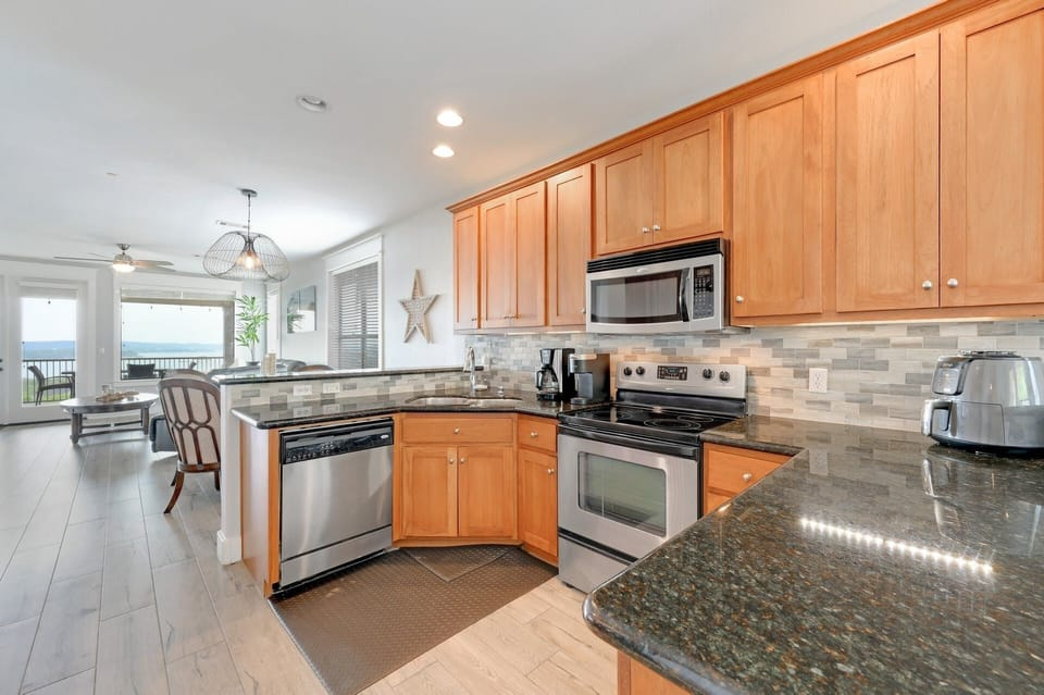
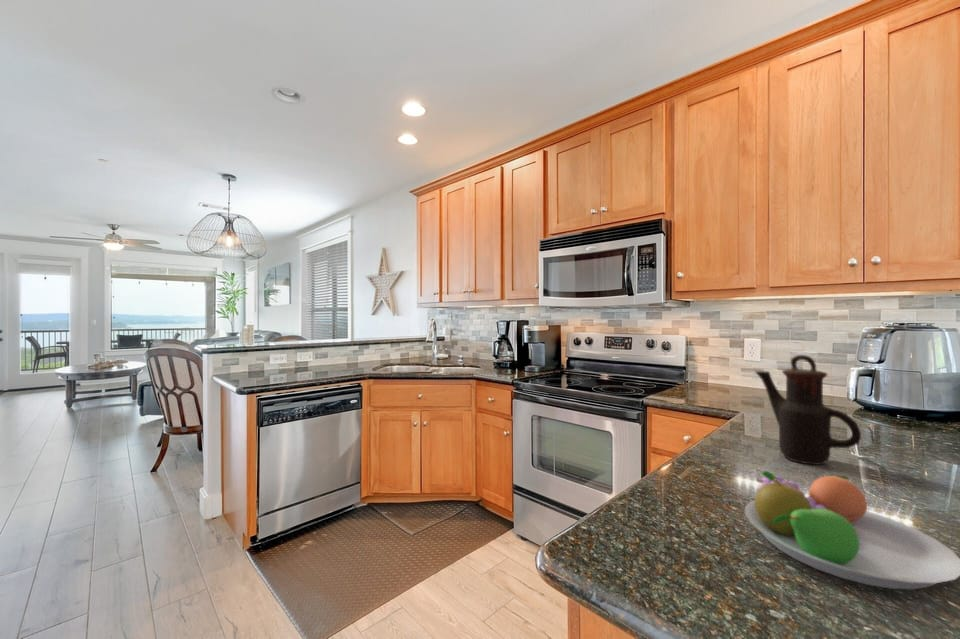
+ fruit bowl (833, 515)
+ teapot (803, 406)
